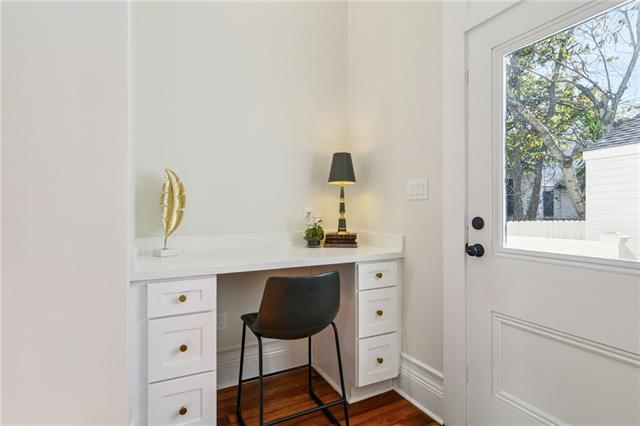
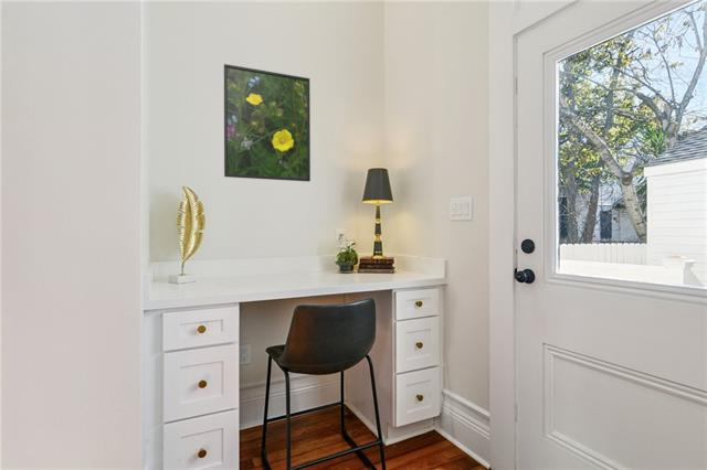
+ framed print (268, 125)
